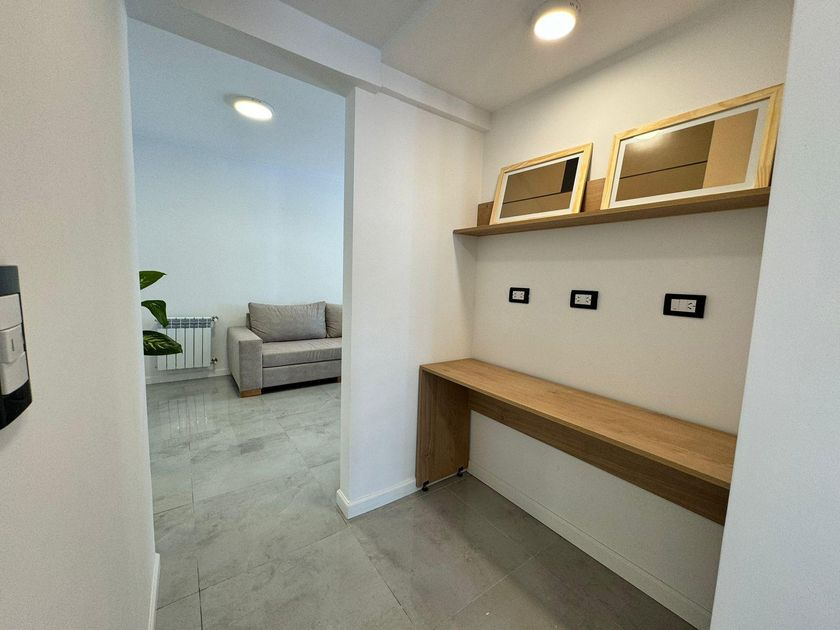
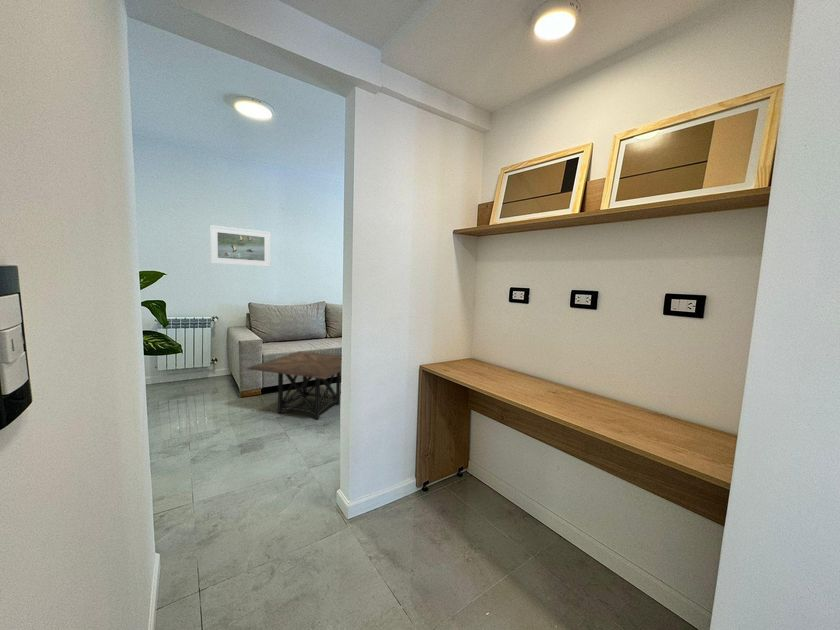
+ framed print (241, 247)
+ side table (312, 386)
